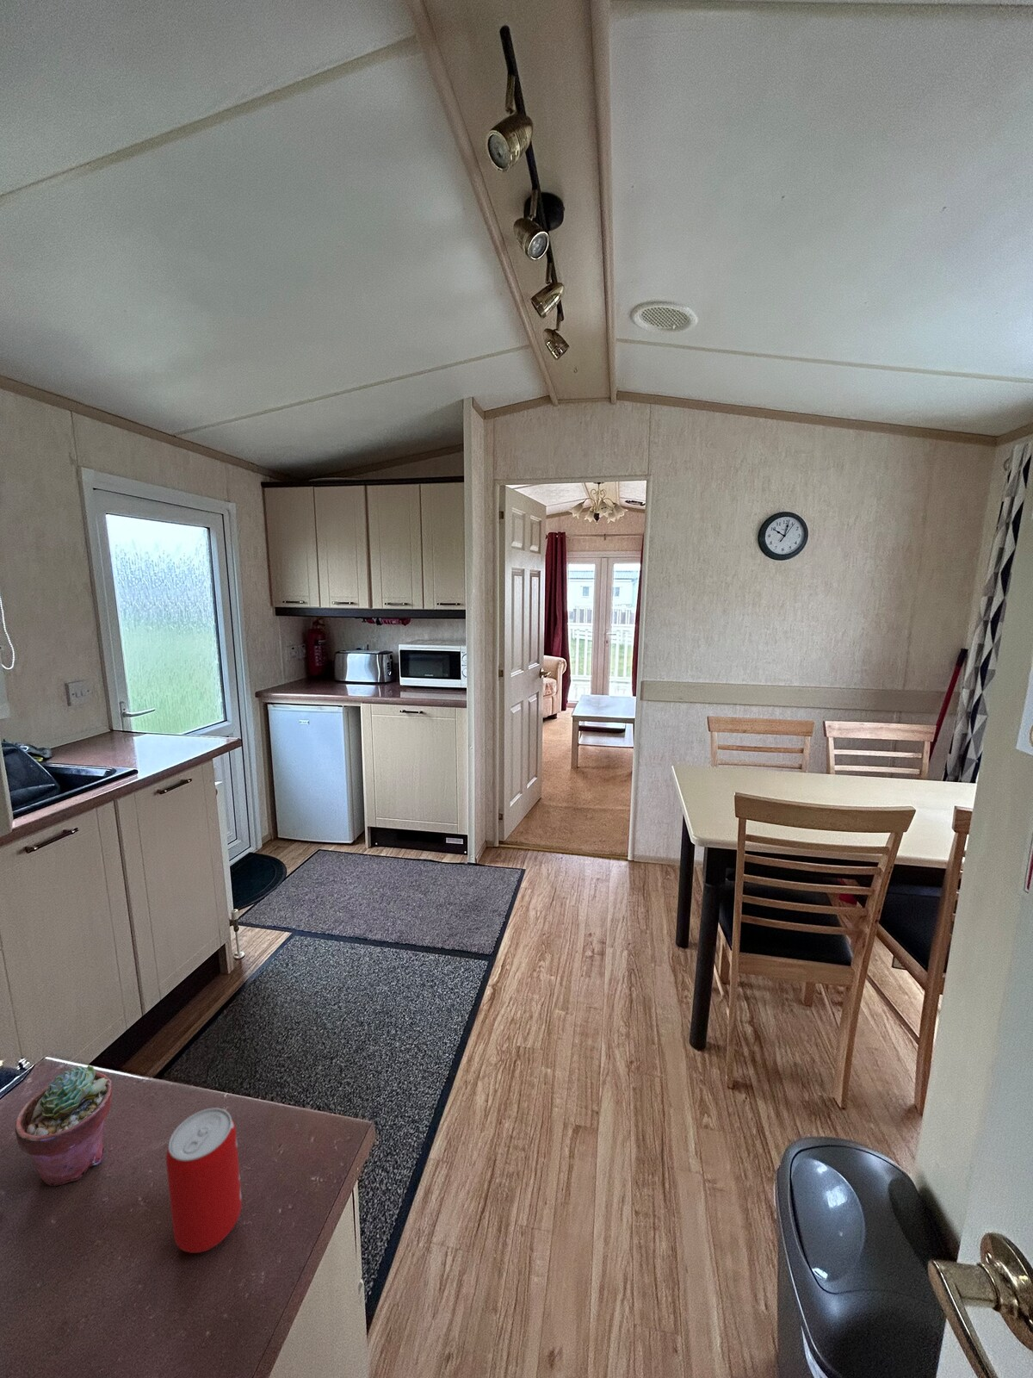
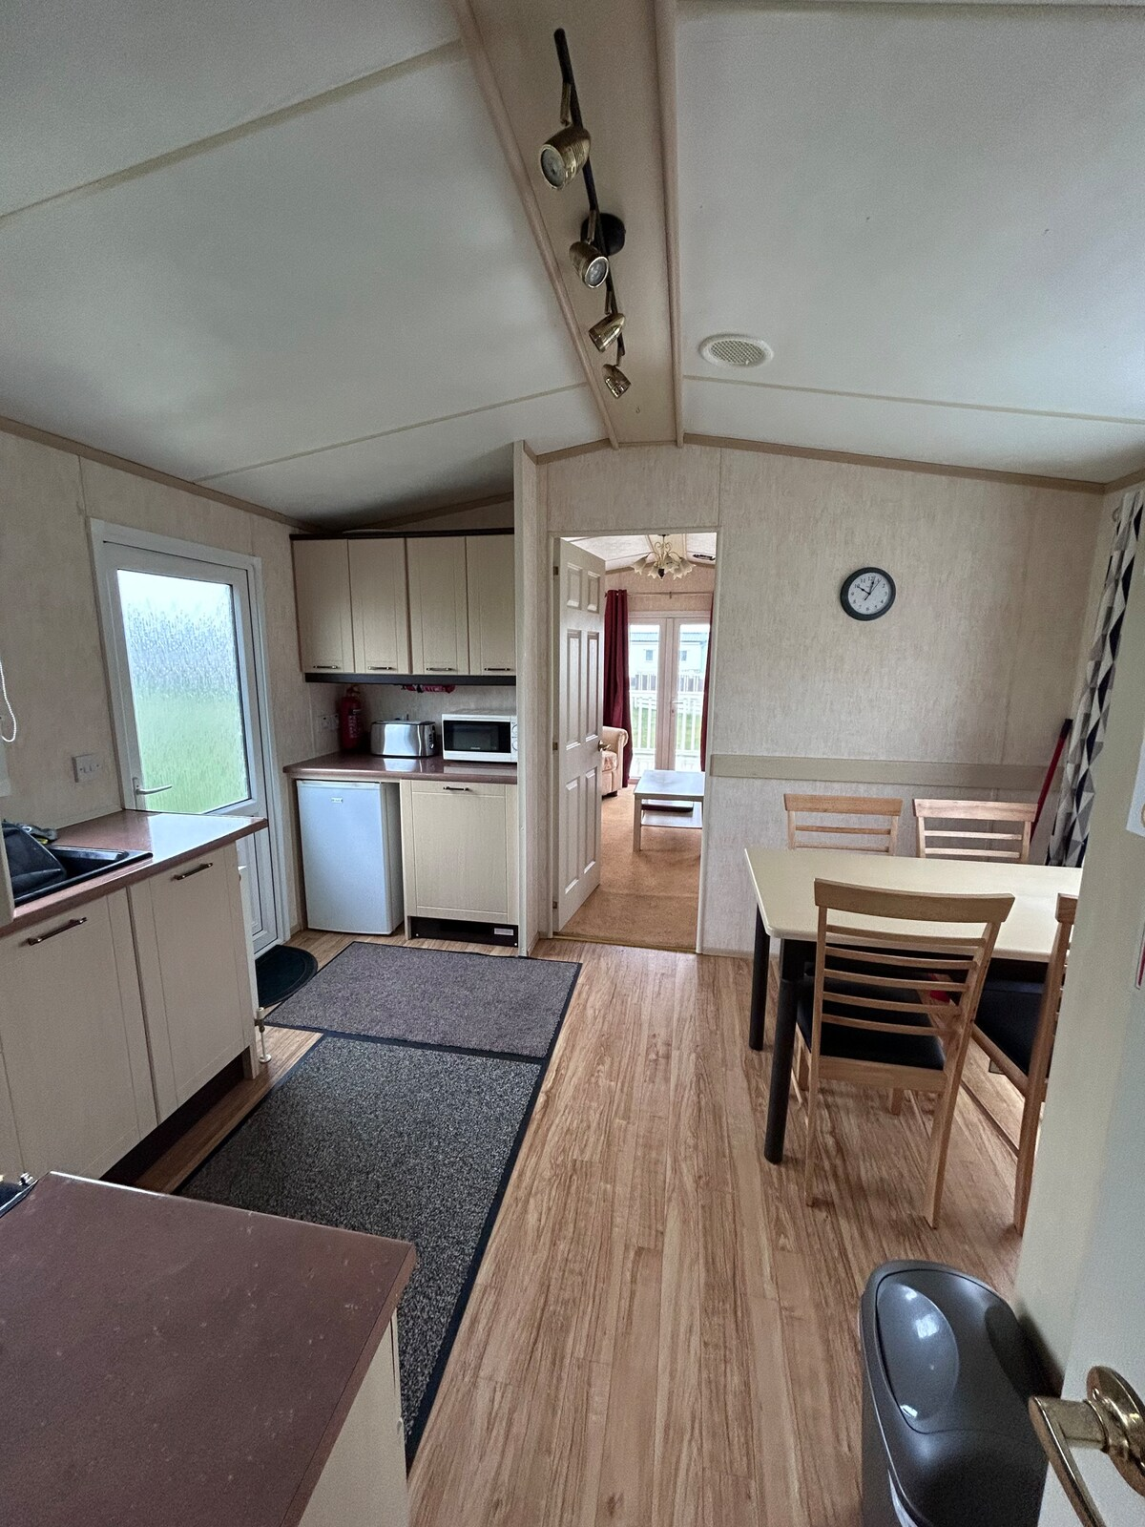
- beverage can (205, 1179)
- potted succulent (67, 1120)
